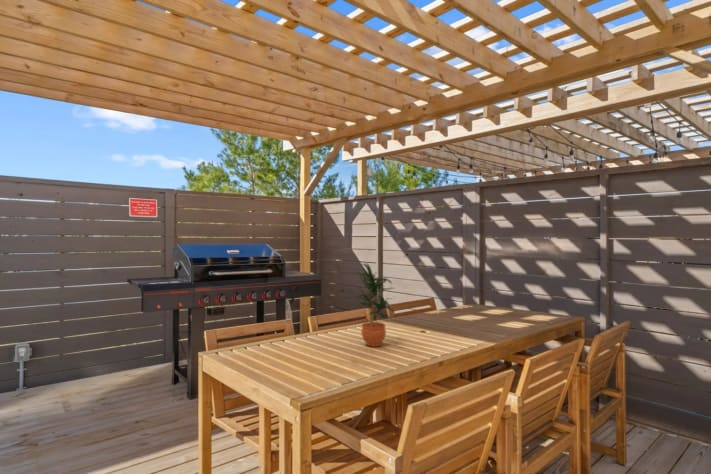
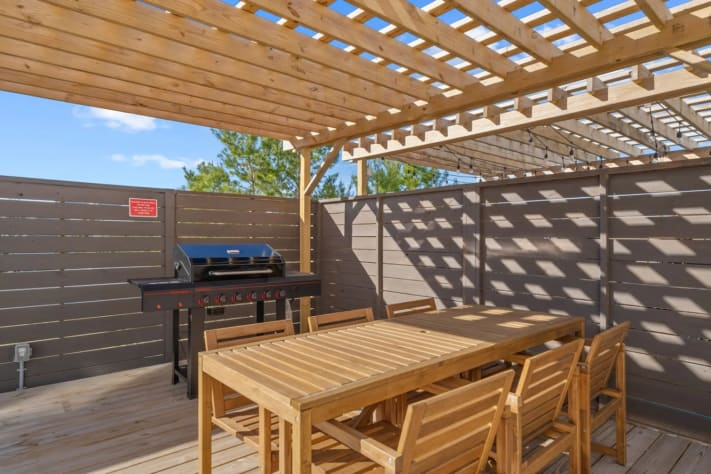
- potted plant (374, 302)
